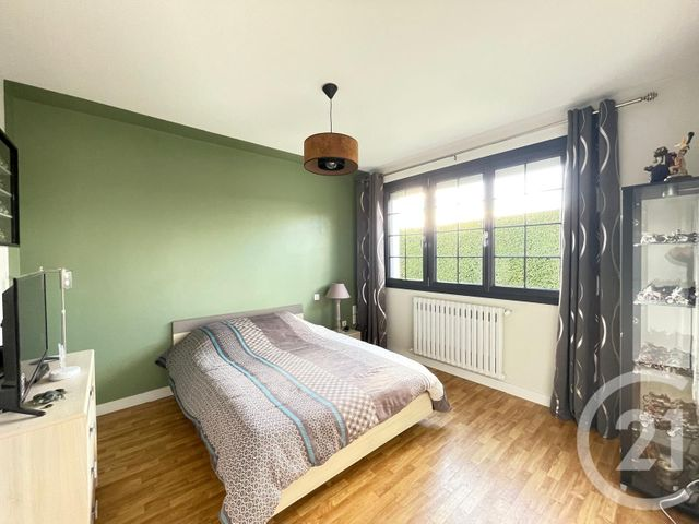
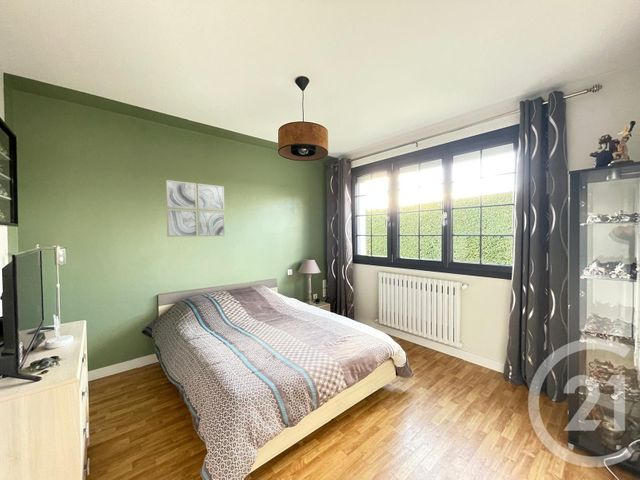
+ wall art (198, 209)
